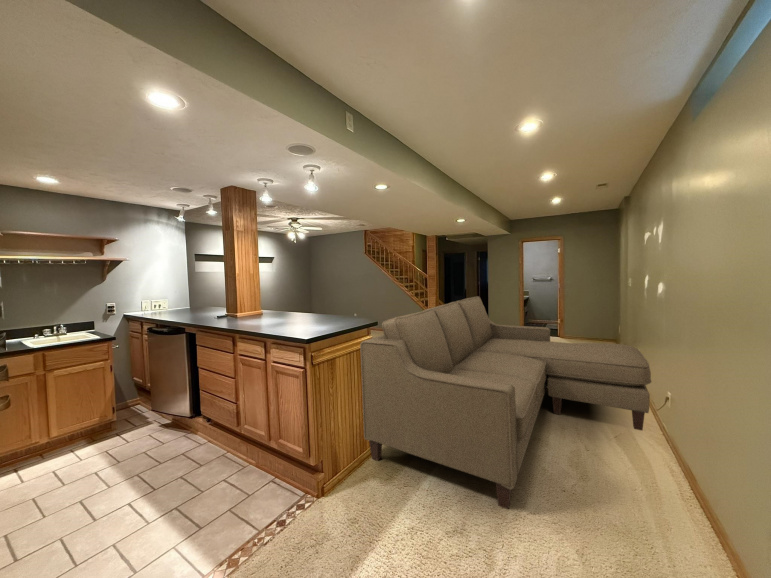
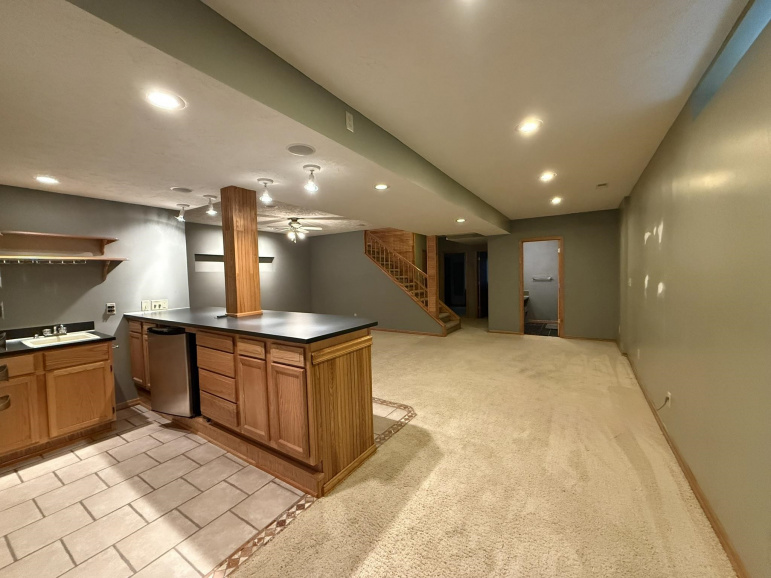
- sofa (524, 365)
